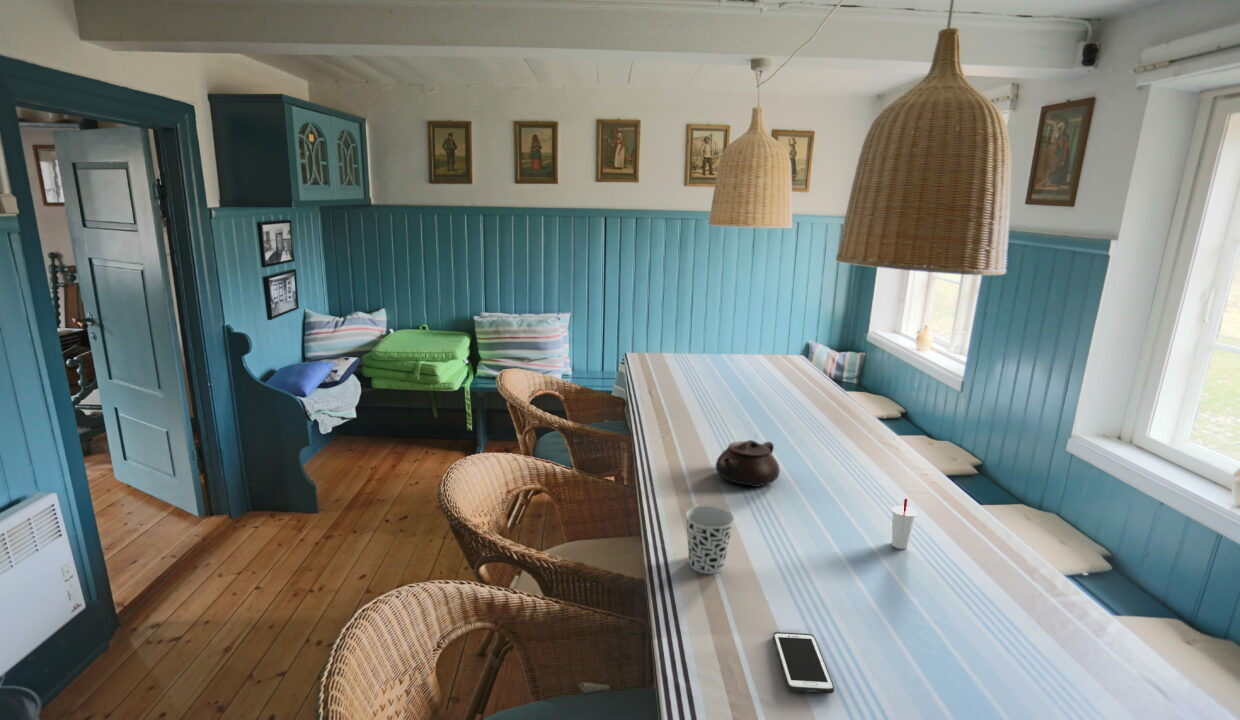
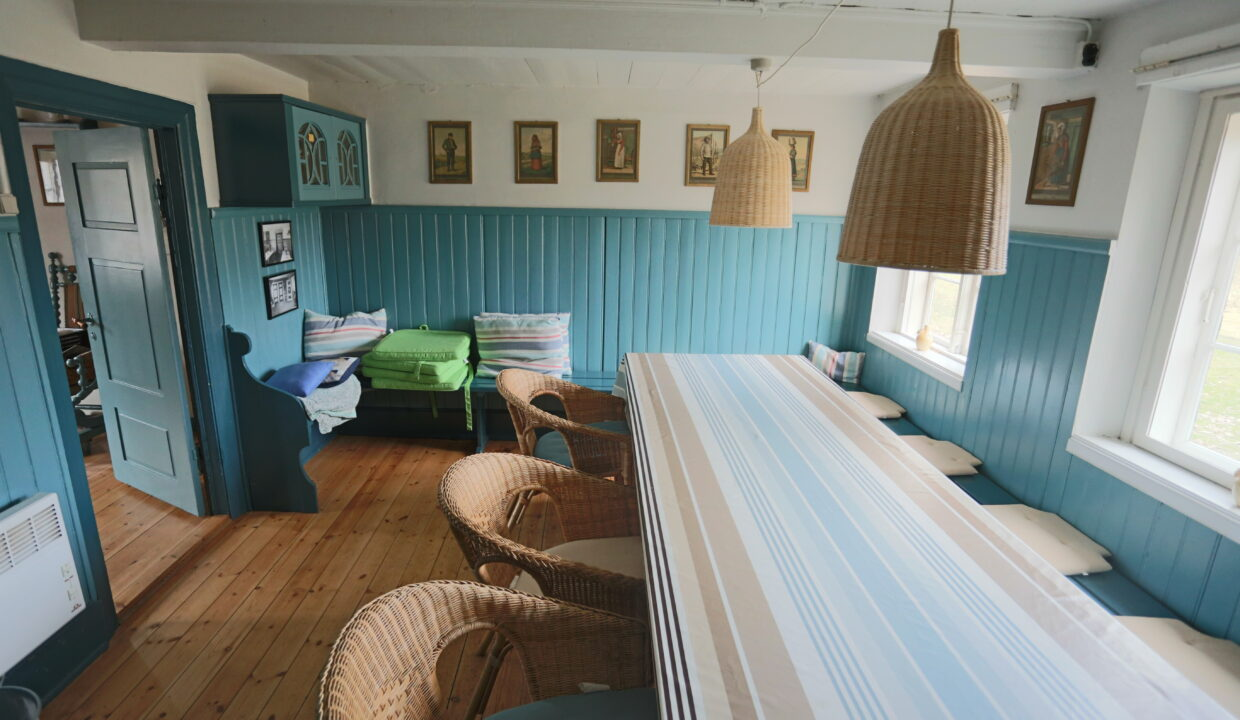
- cup (708, 541)
- cell phone (801, 661)
- cup (902, 522)
- teapot (749, 459)
